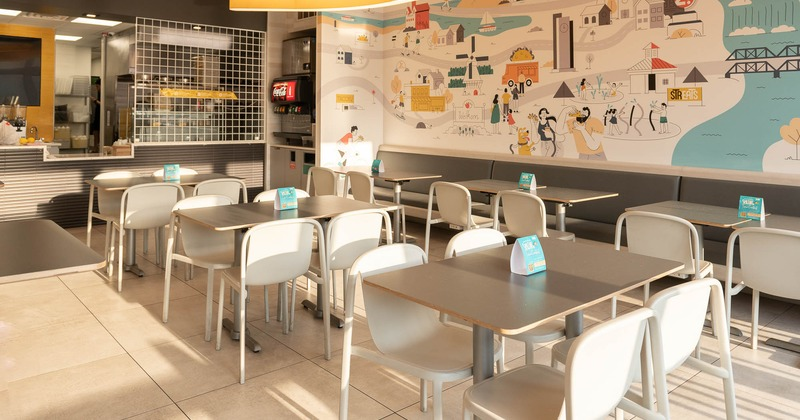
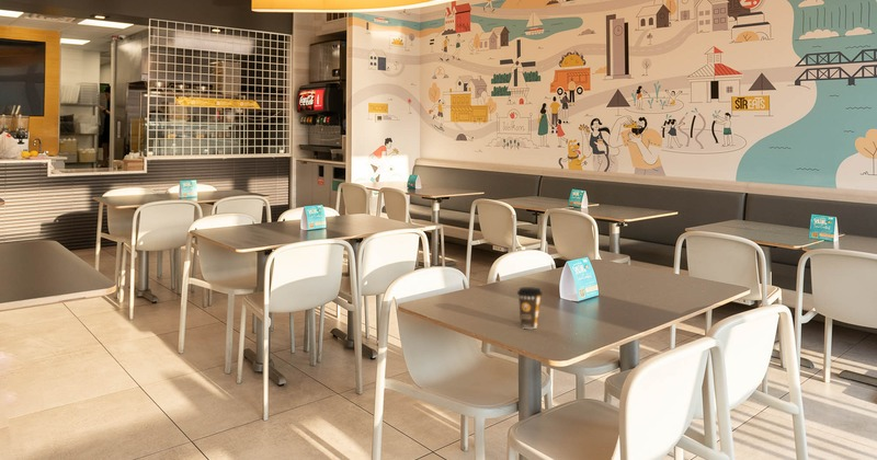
+ coffee cup (528, 308)
